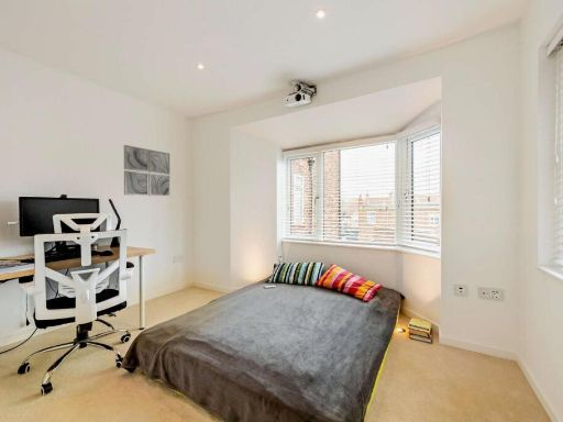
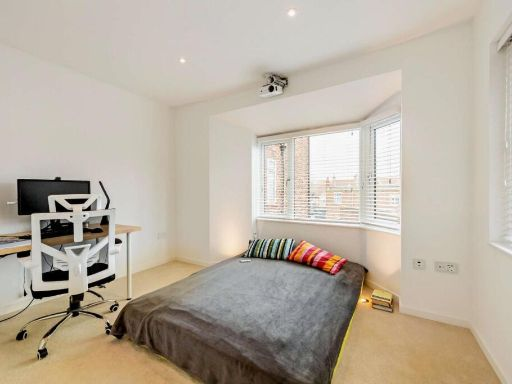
- wall art (148, 171)
